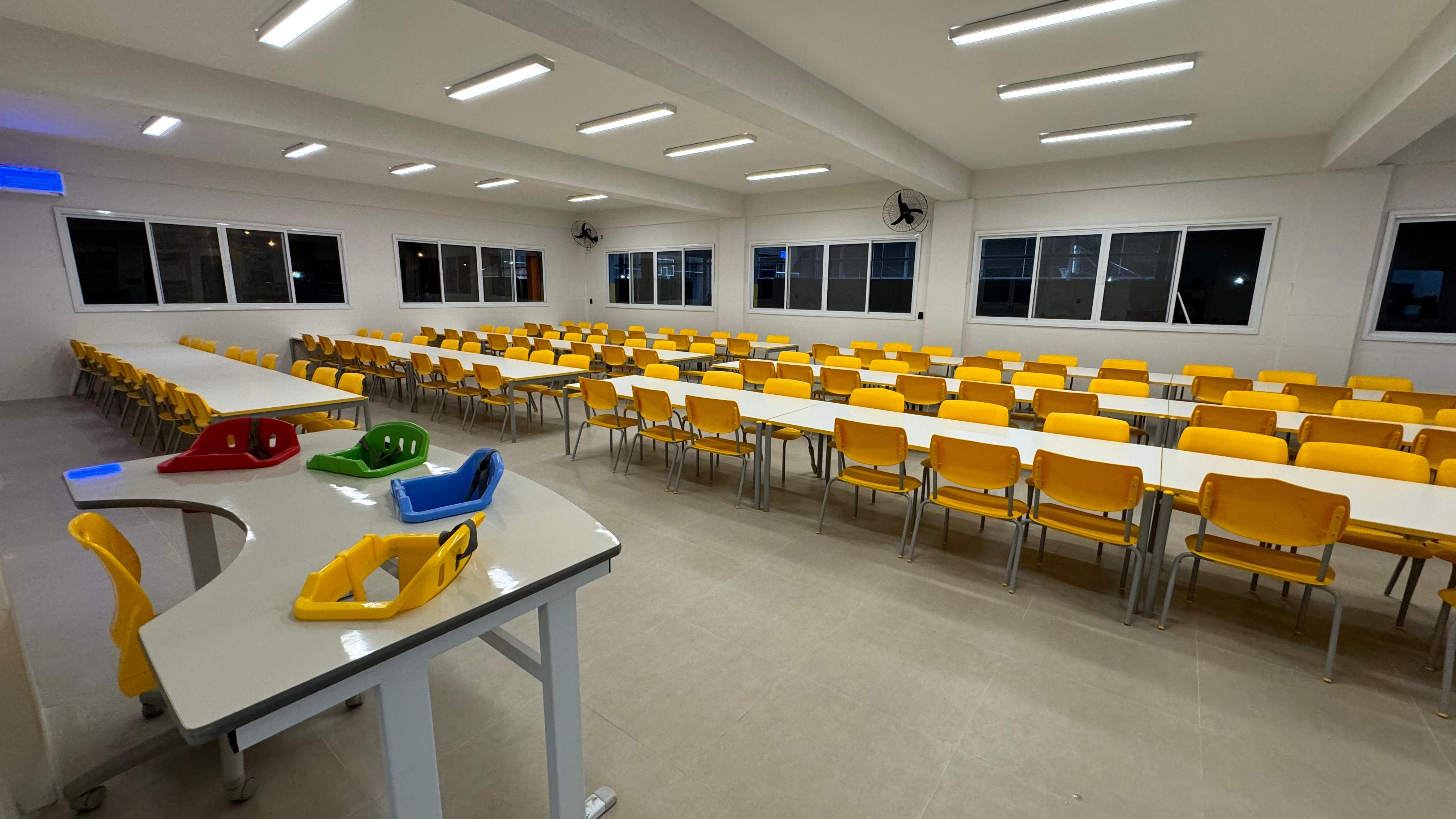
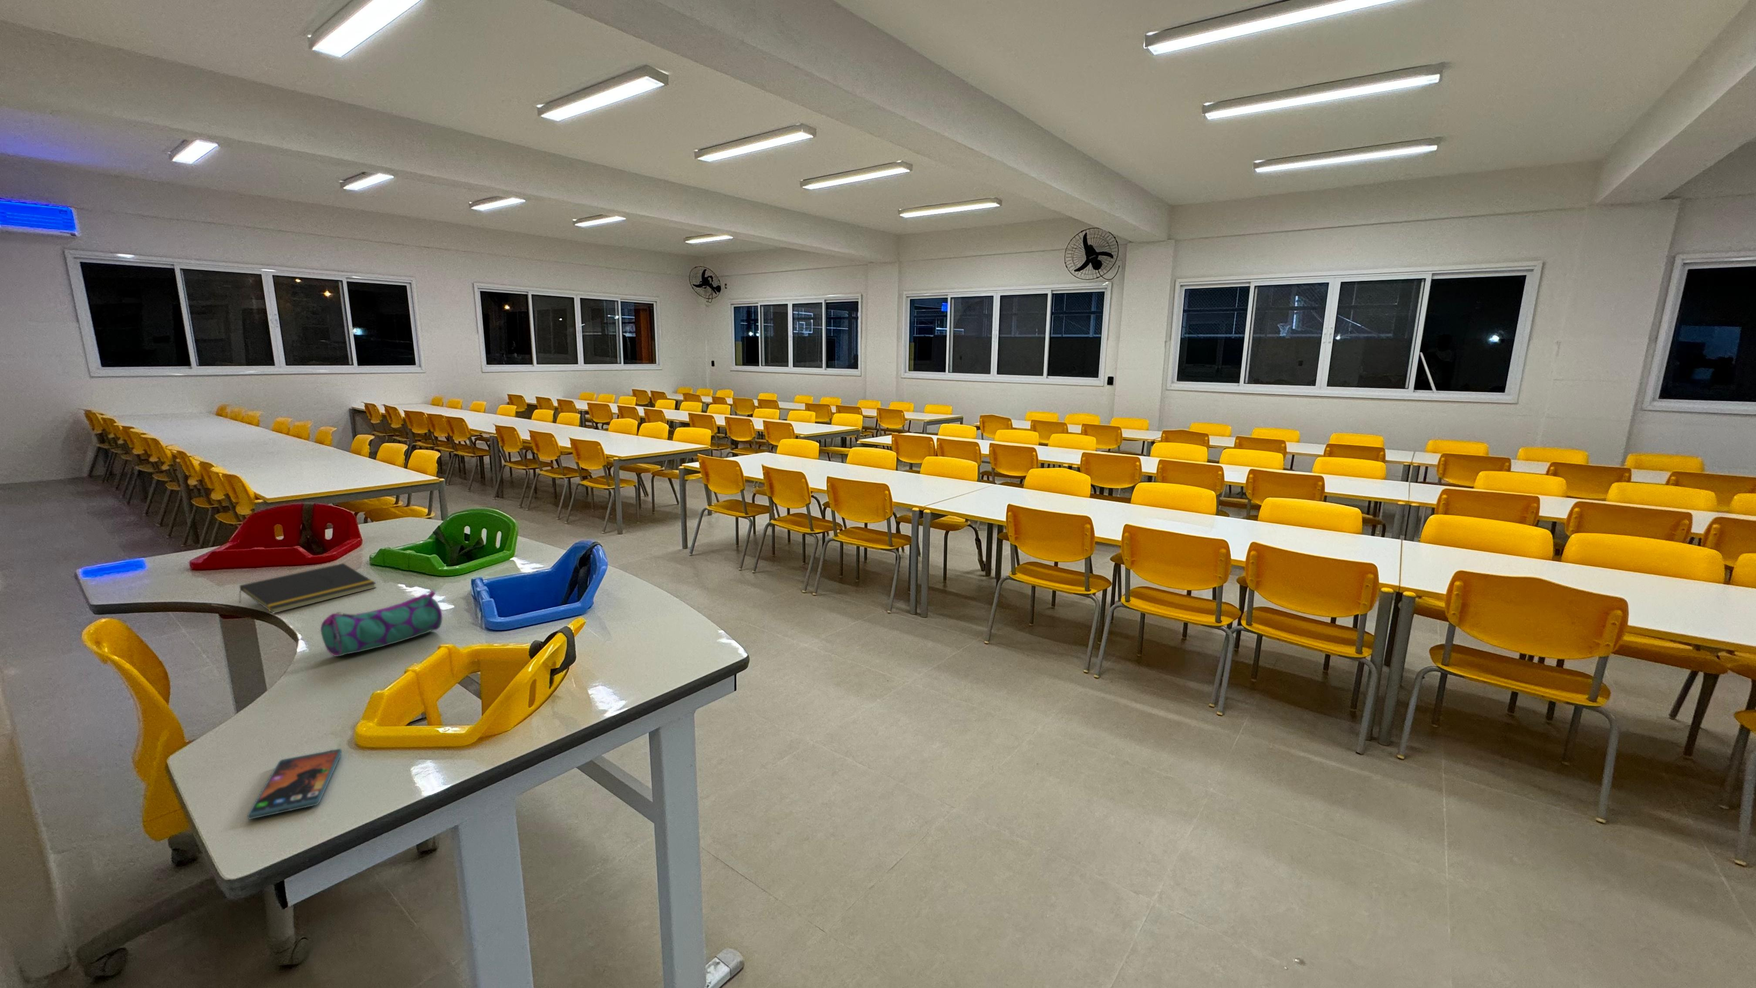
+ smartphone (298, 781)
+ pencil case (384, 622)
+ notepad (310, 586)
